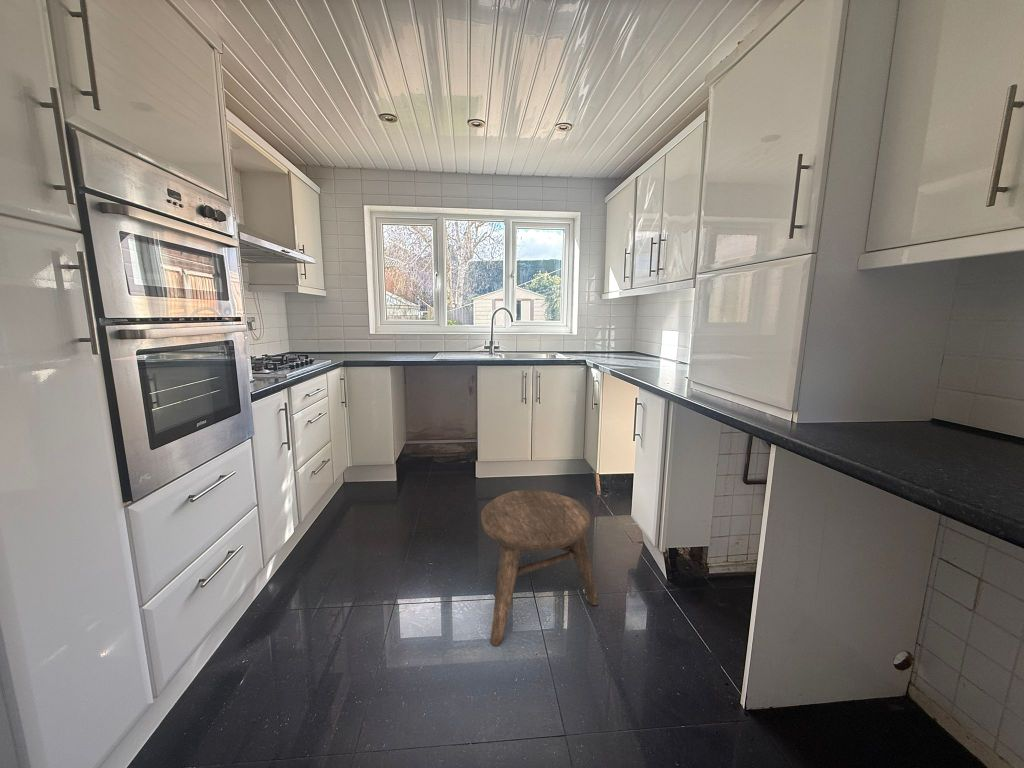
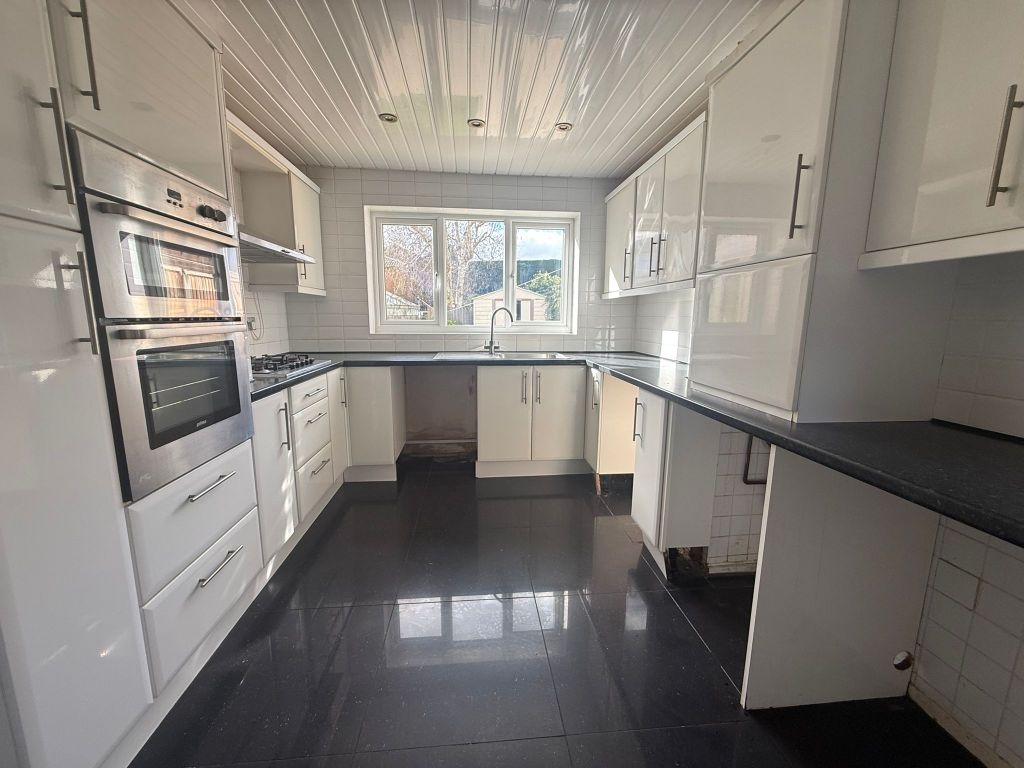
- stool (531, 550)
